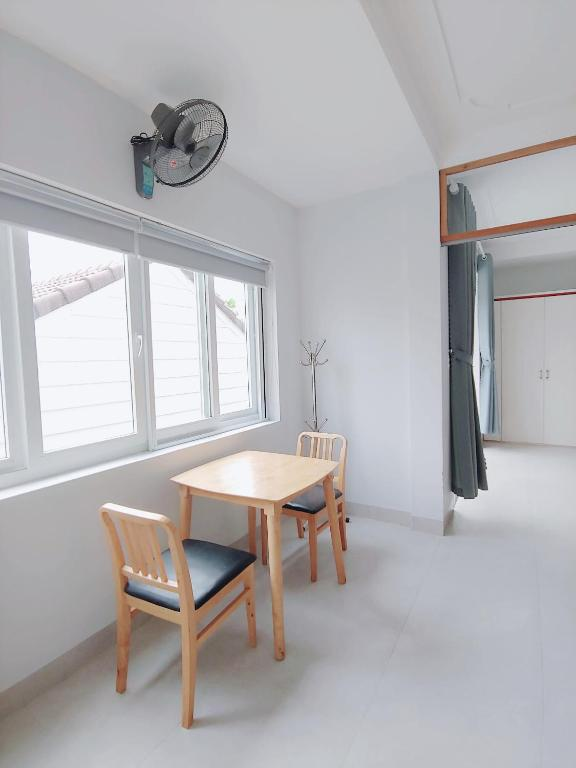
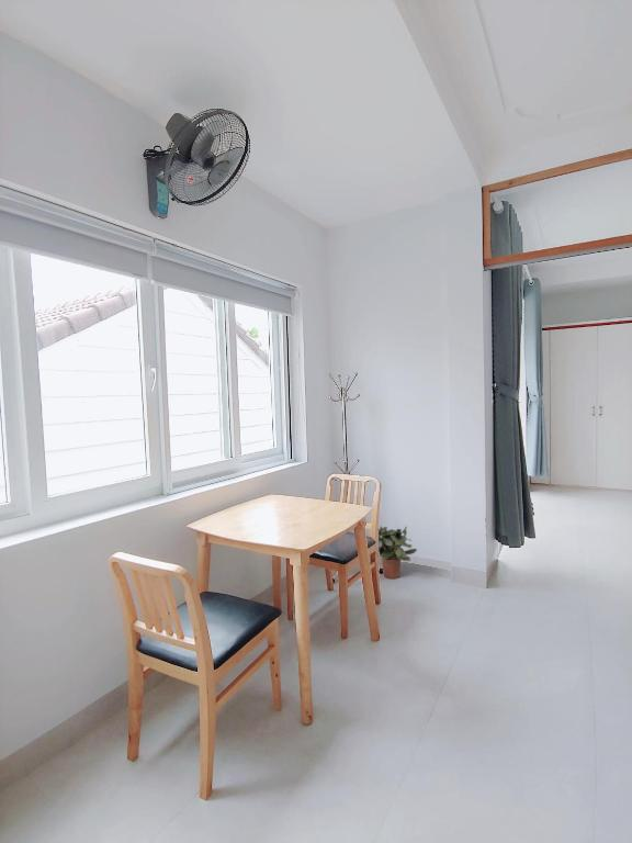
+ potted plant (392, 550)
